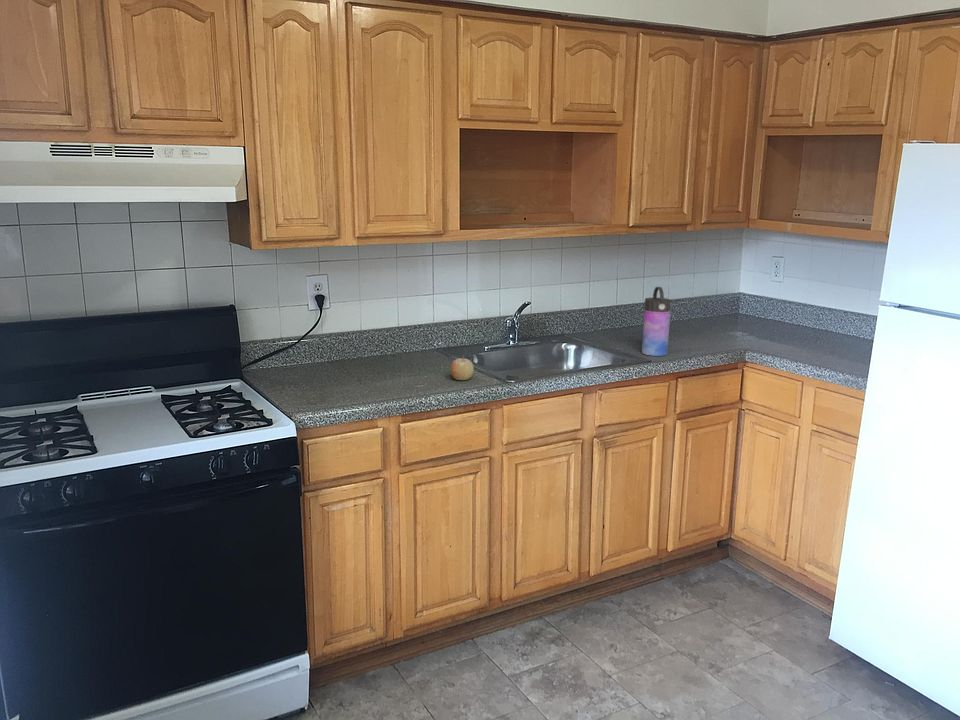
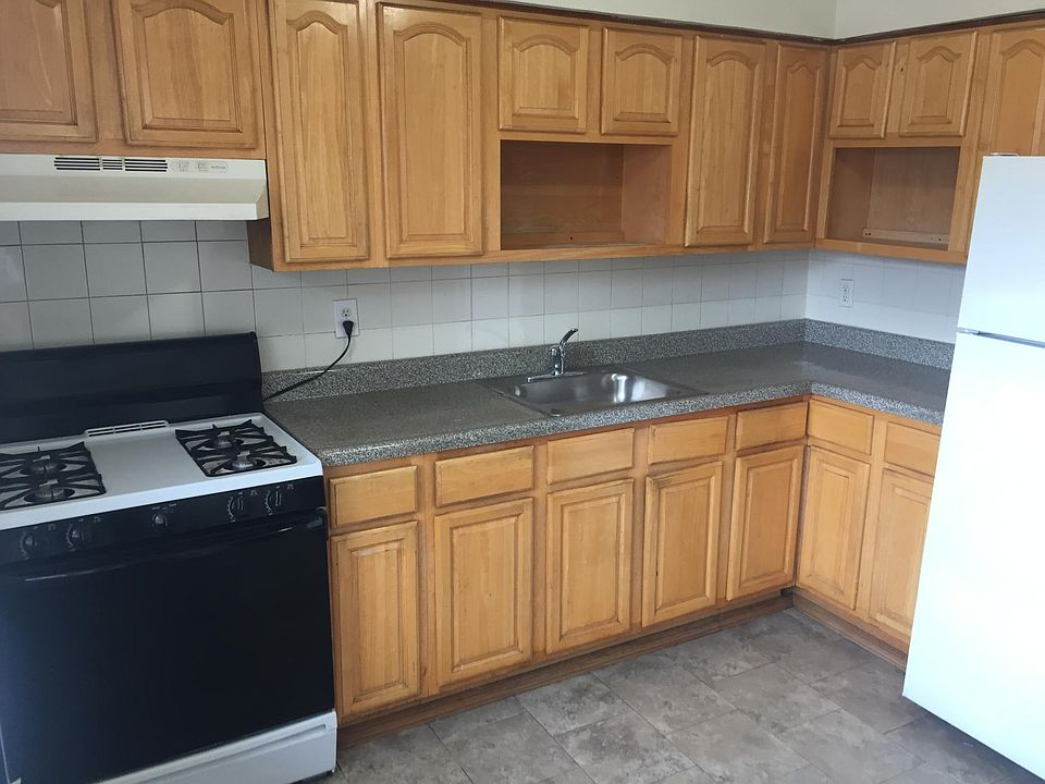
- fruit (461, 367)
- water bottle (656, 320)
